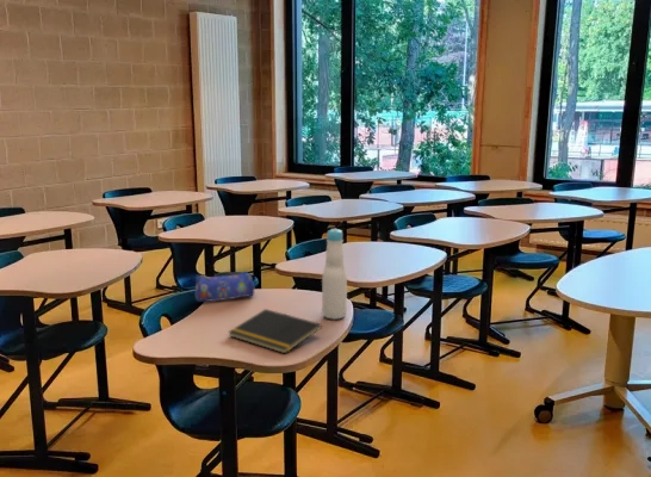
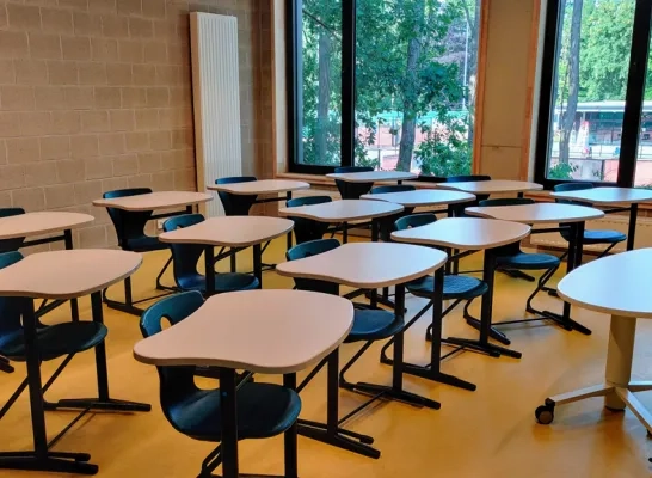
- pencil case (224, 286)
- bottle (334, 272)
- notepad (274, 329)
